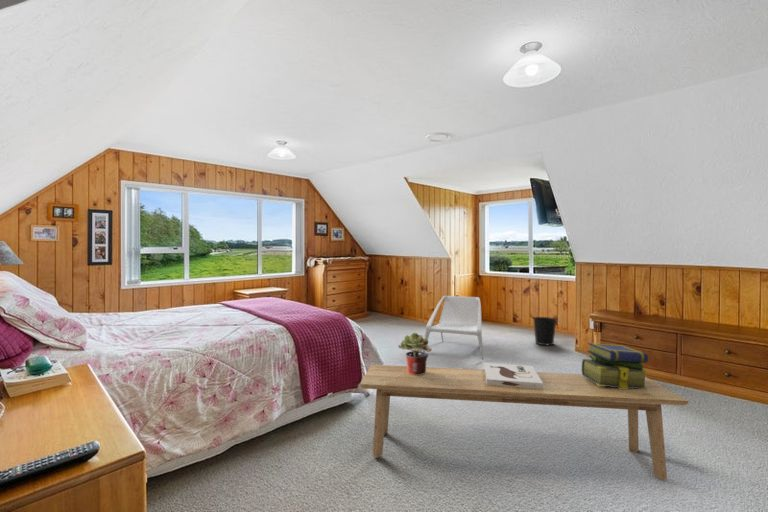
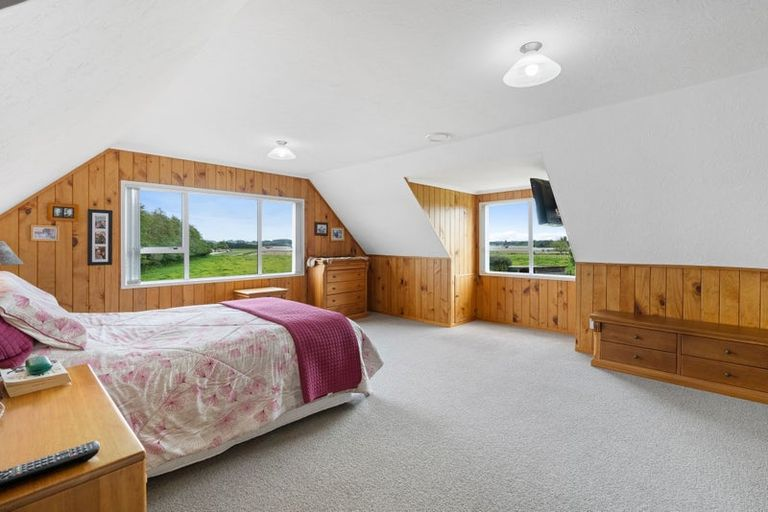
- wastebasket (544, 331)
- decorative box (510, 374)
- armchair (456, 325)
- bench (507, 402)
- potted plant (414, 352)
- stack of books (614, 363)
